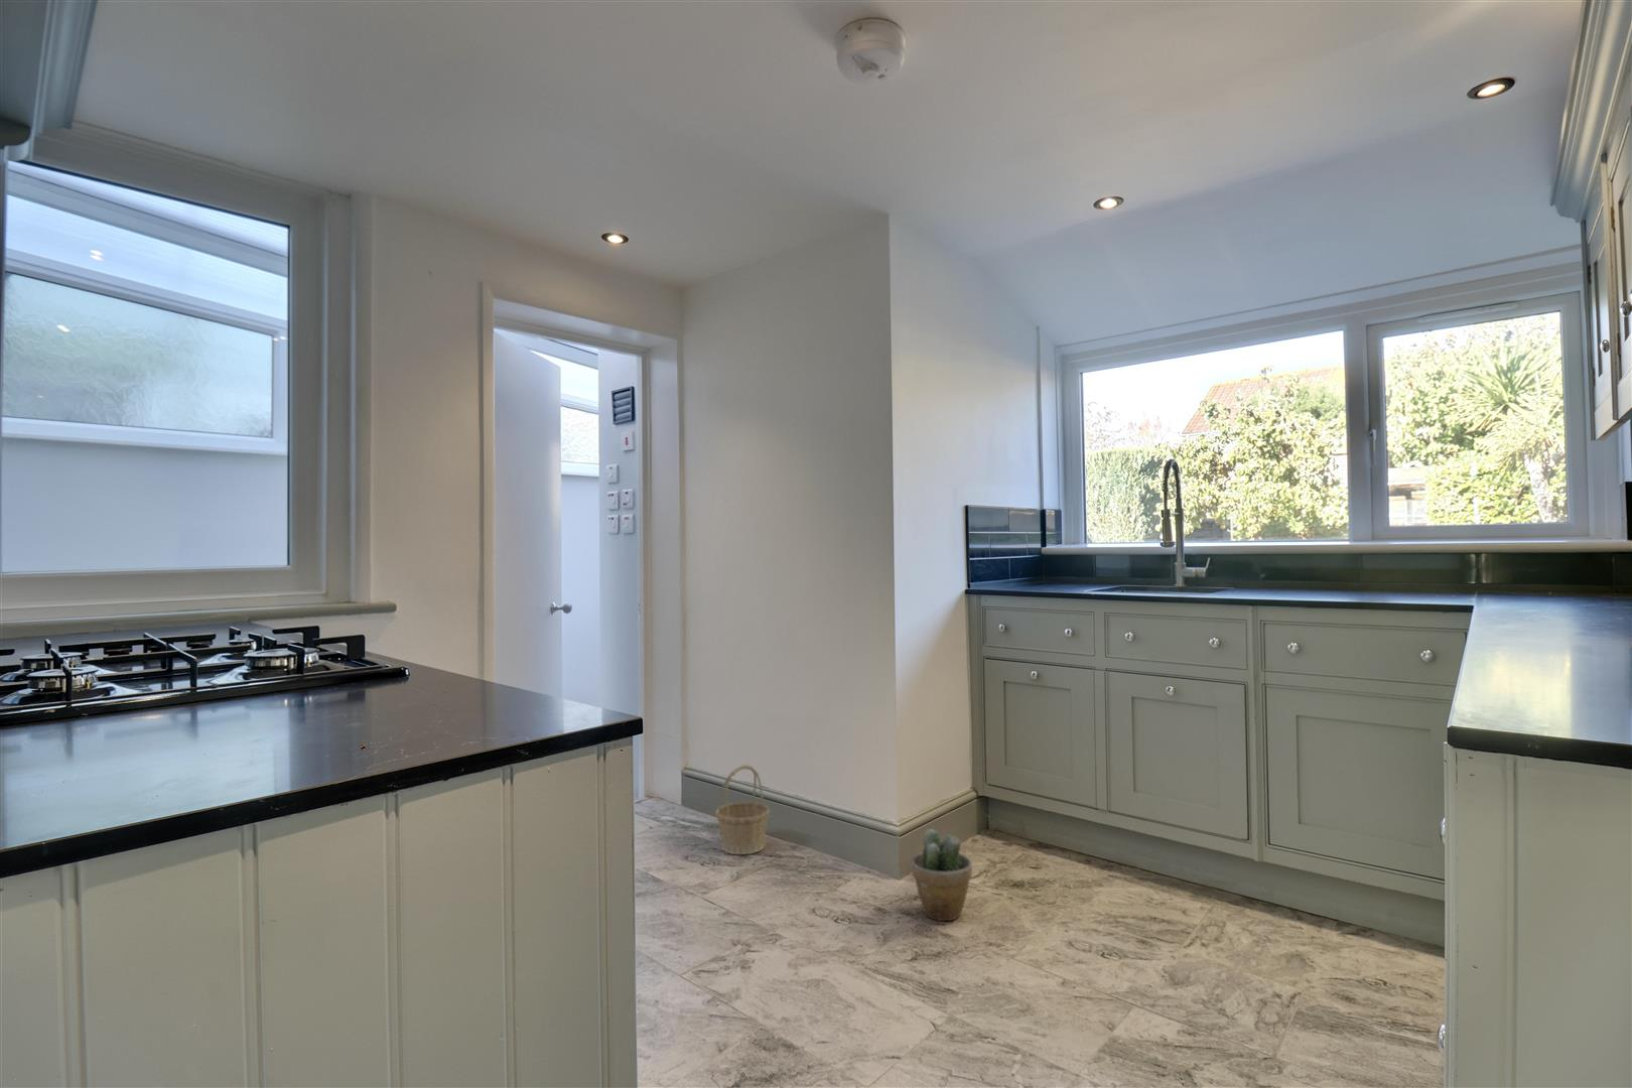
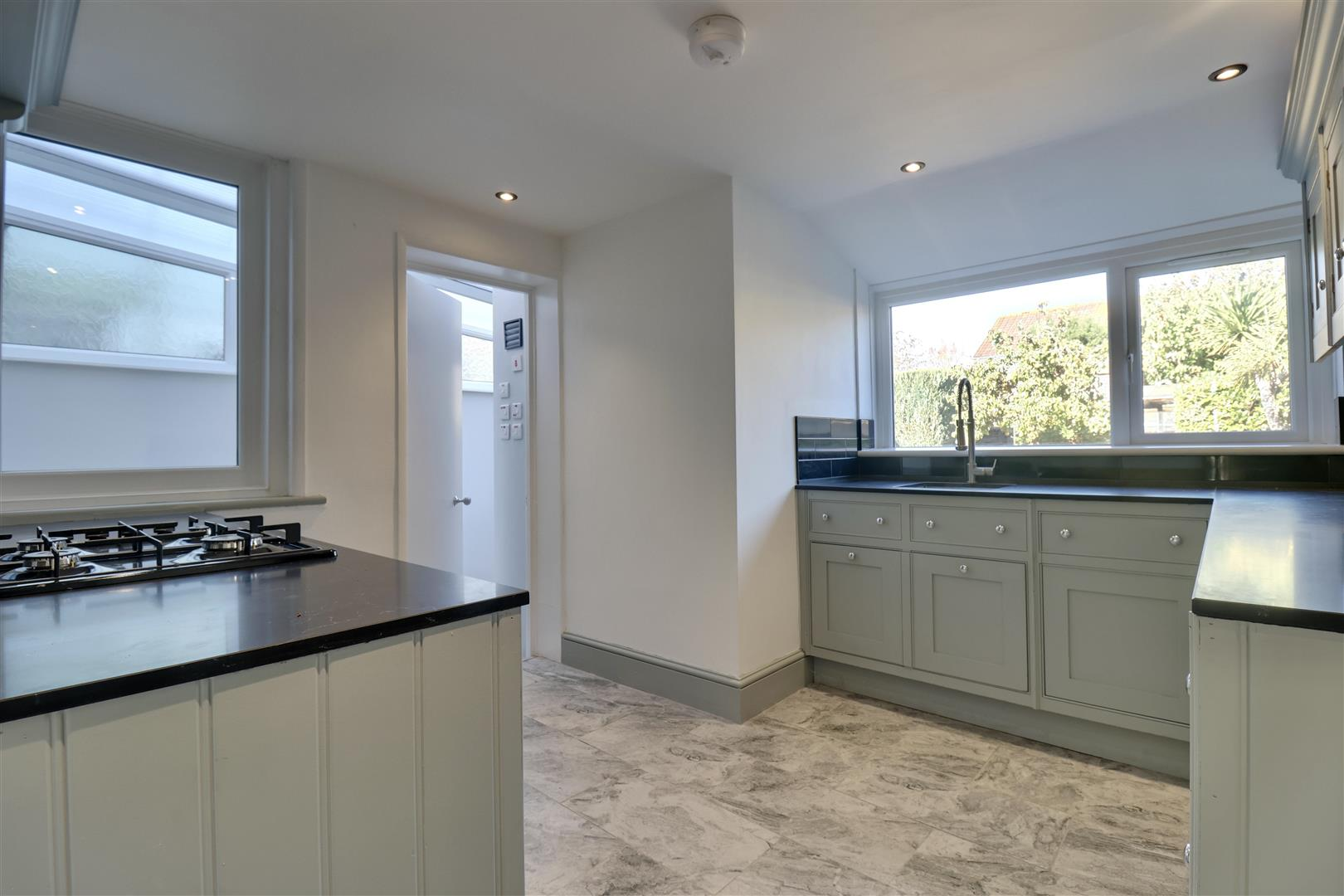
- potted plant (941, 871)
- basket (742, 805)
